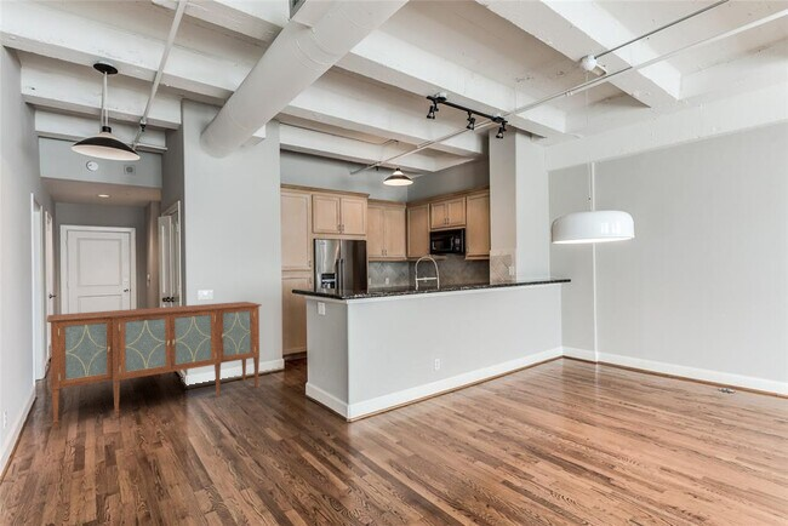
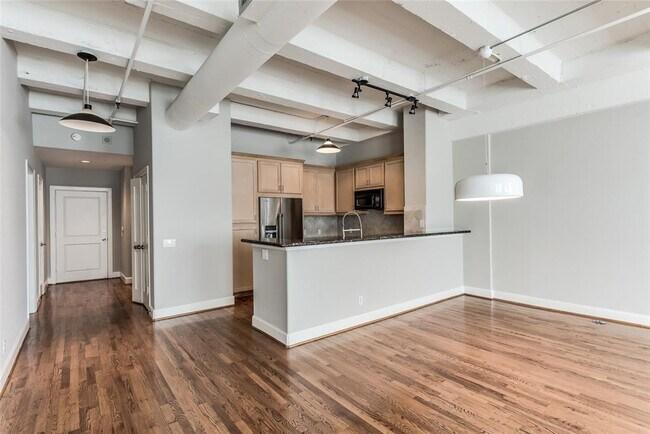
- sideboard (166, 355)
